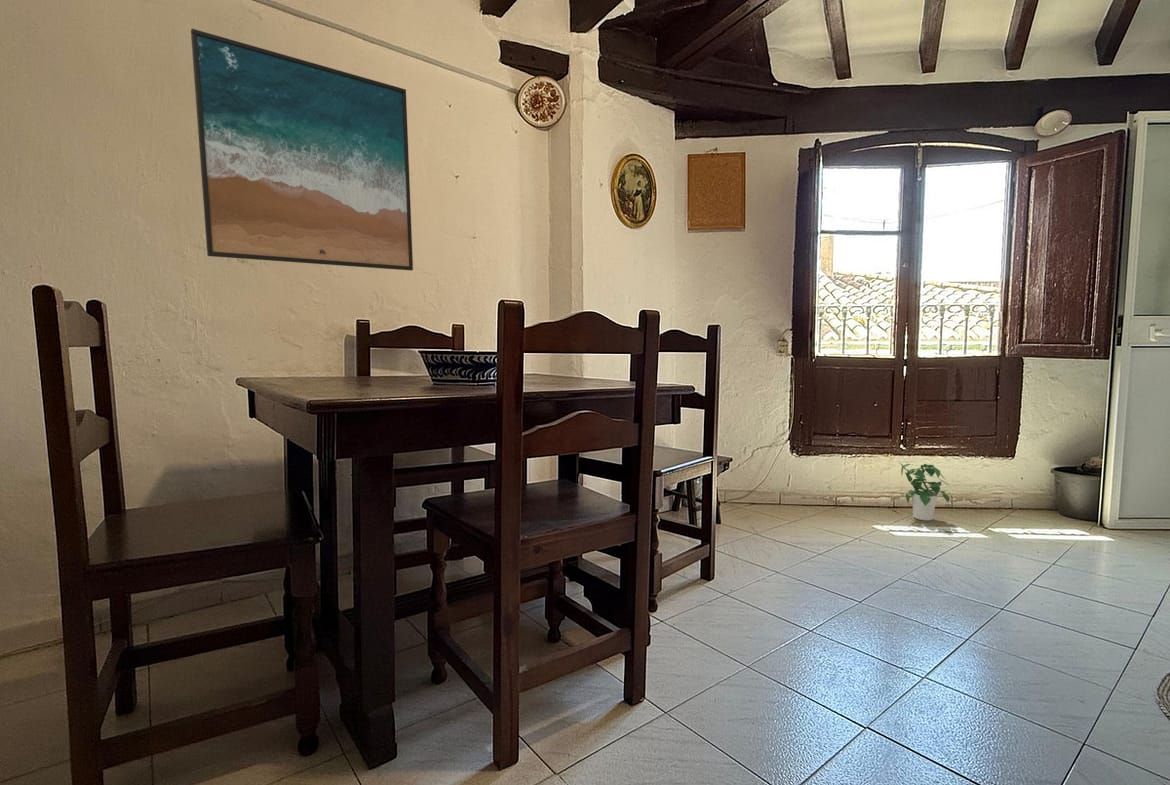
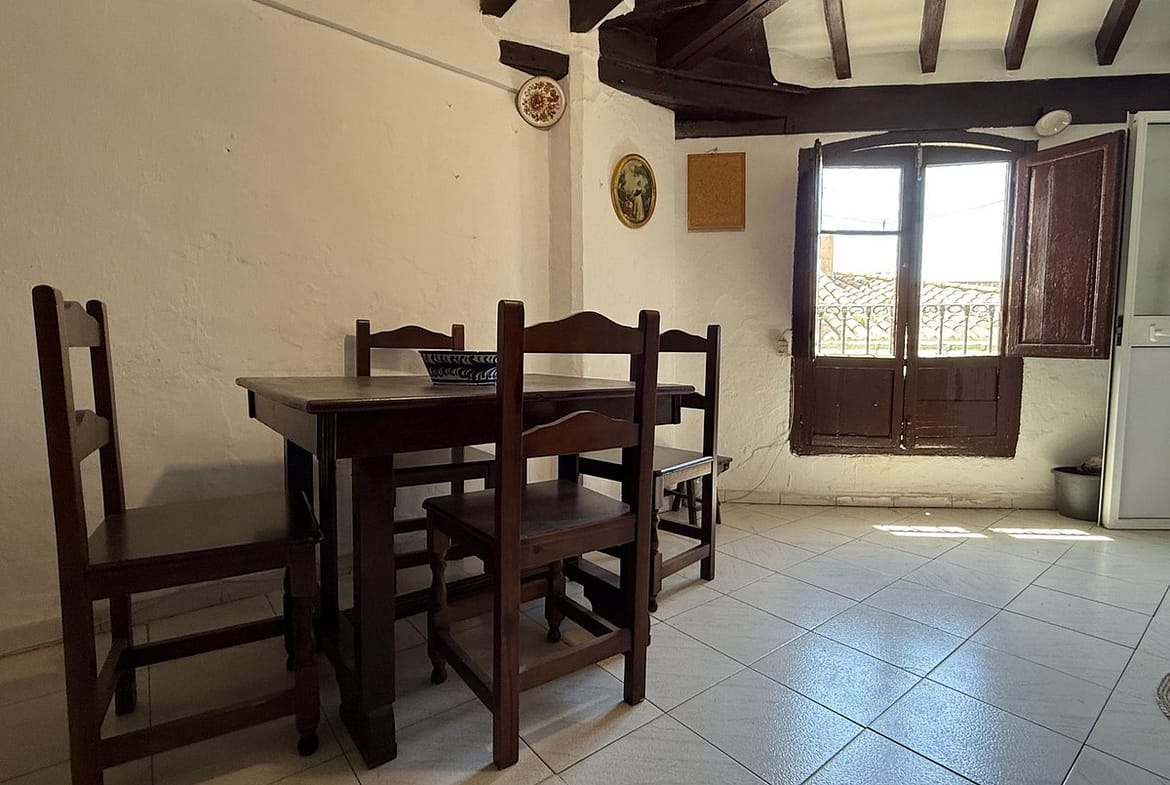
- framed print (315, 165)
- potted plant (924, 490)
